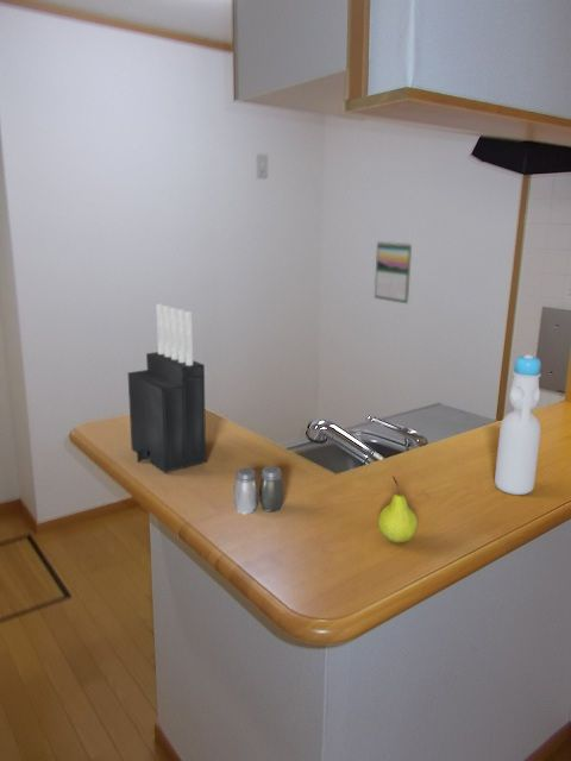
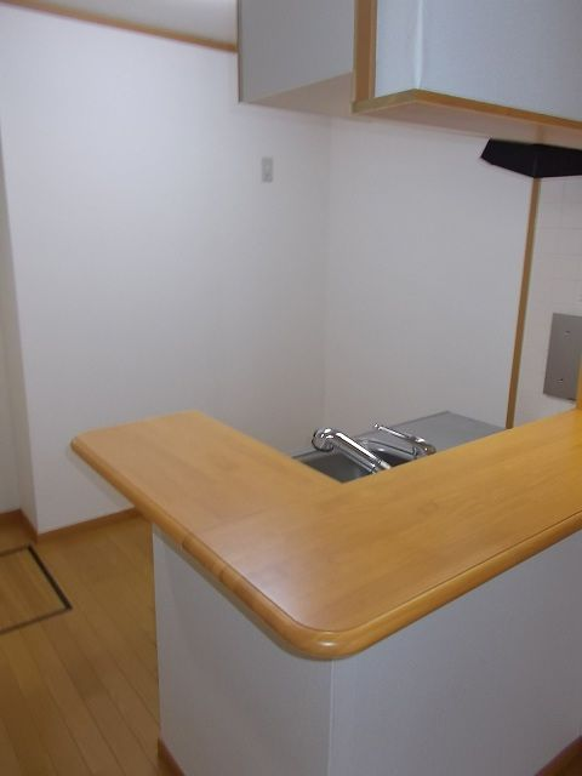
- calendar (391, 271)
- bottle (520, 423)
- knife block (161, 385)
- salt and pepper shaker (259, 489)
- fruit (399, 510)
